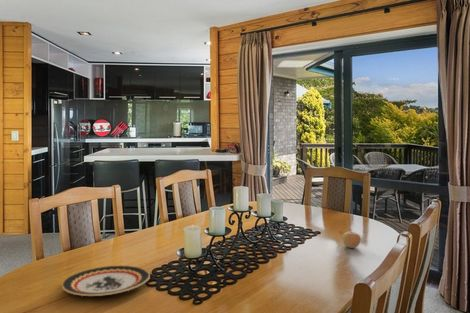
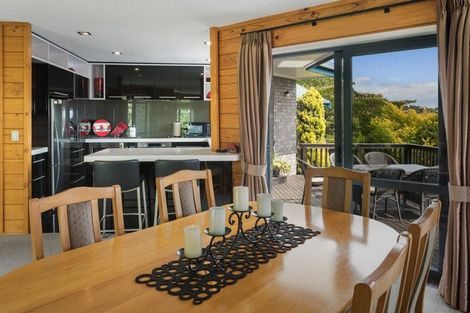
- fruit (351, 238)
- plate (107, 281)
